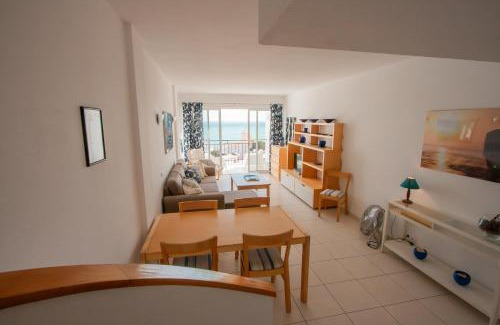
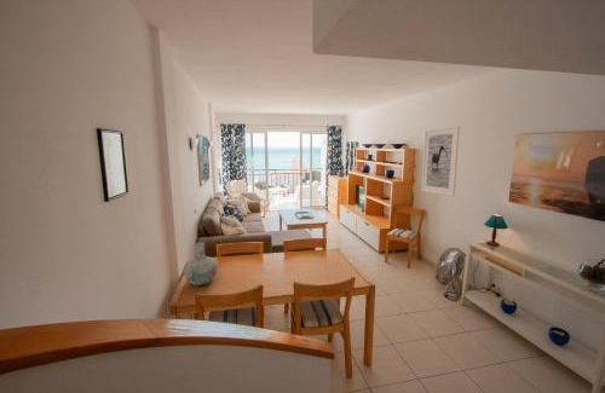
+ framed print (438, 161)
+ vase (200, 262)
